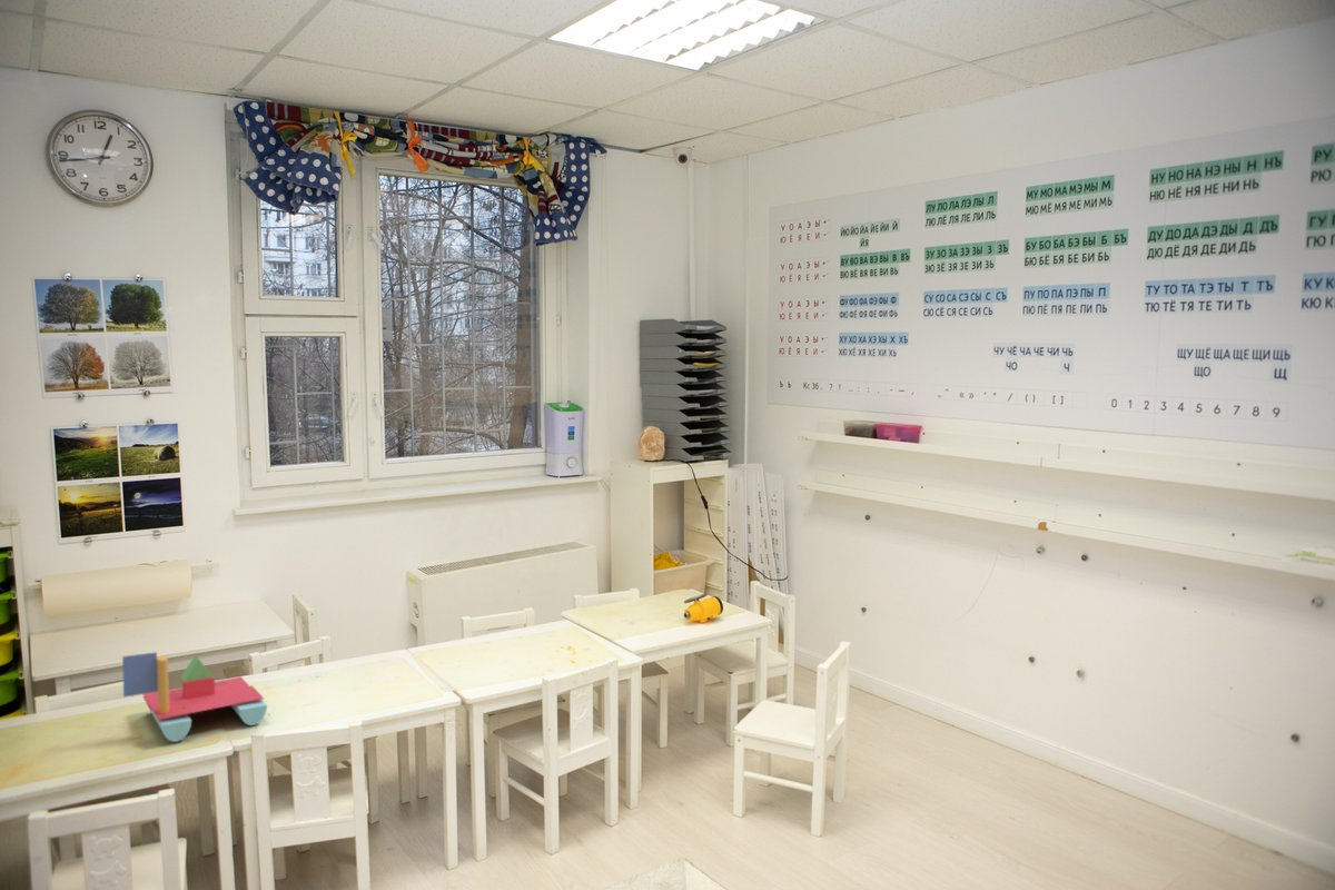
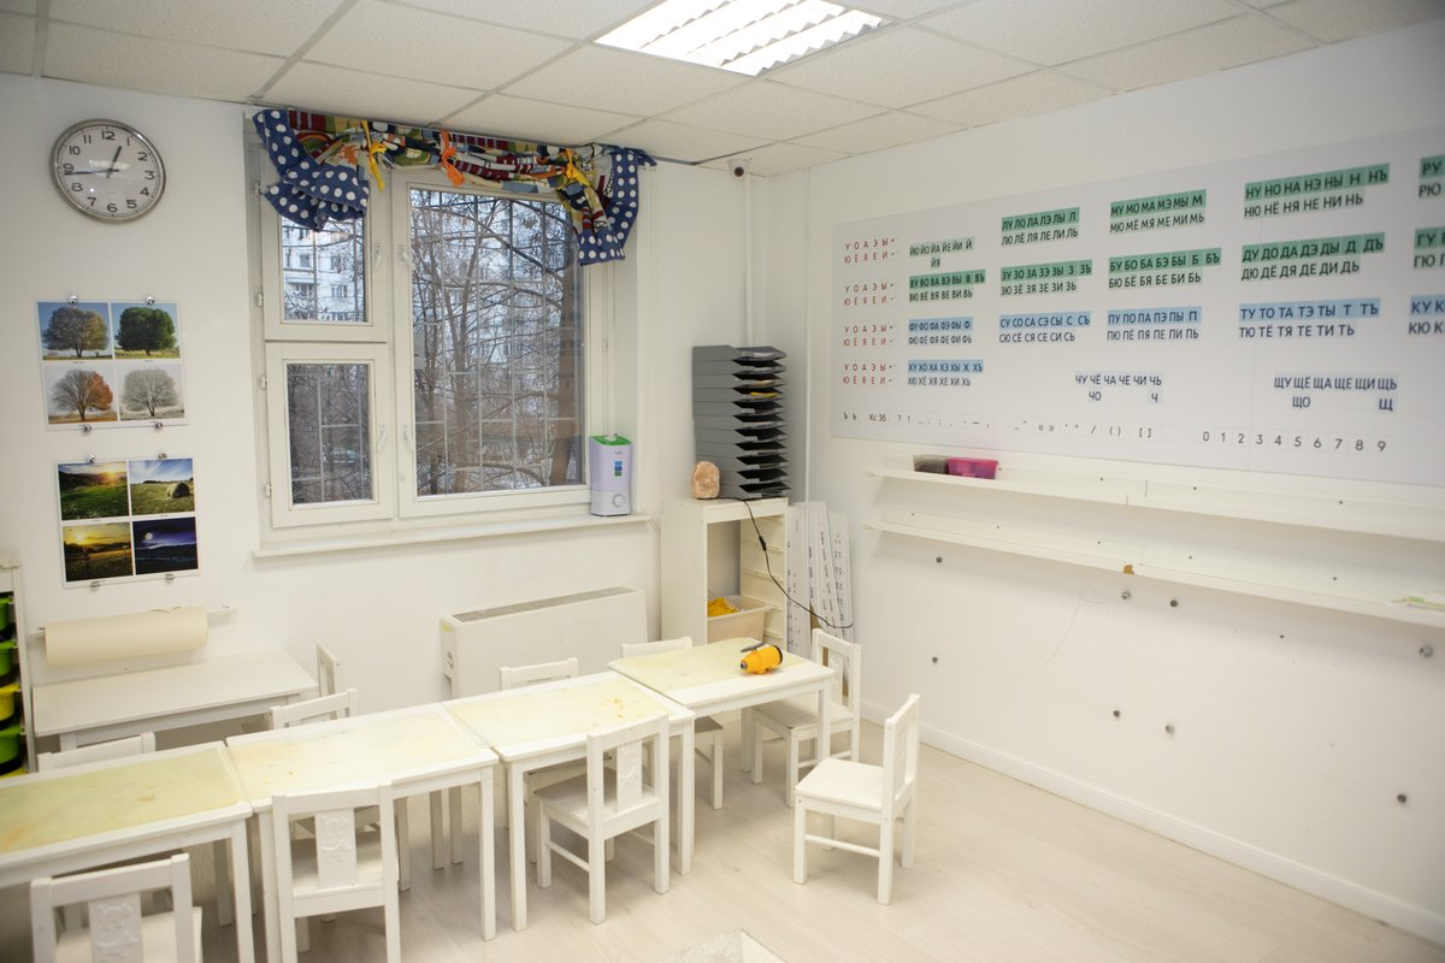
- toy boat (189, 681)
